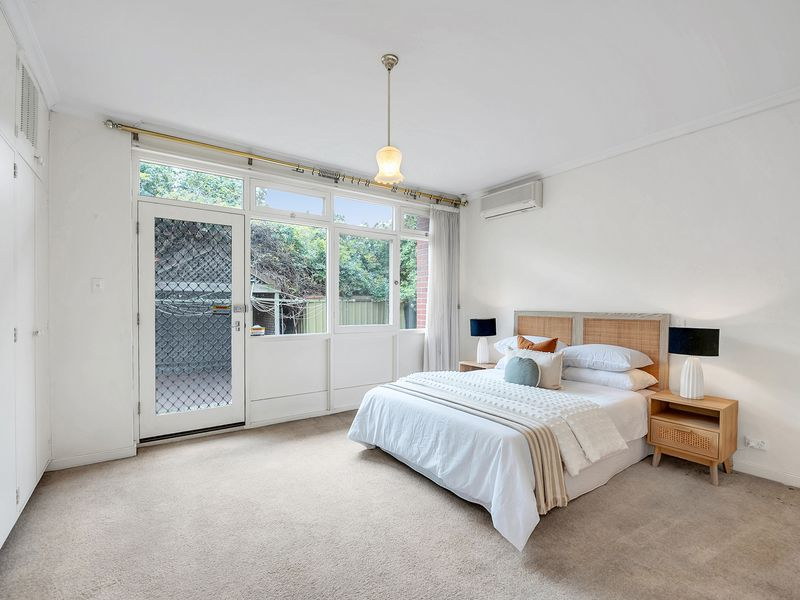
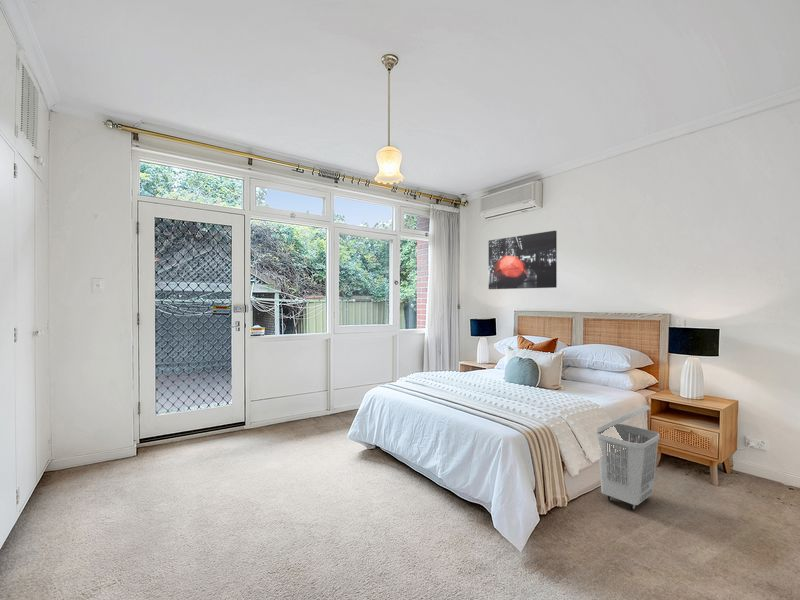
+ laundry basket (627, 453)
+ wall art (519, 262)
